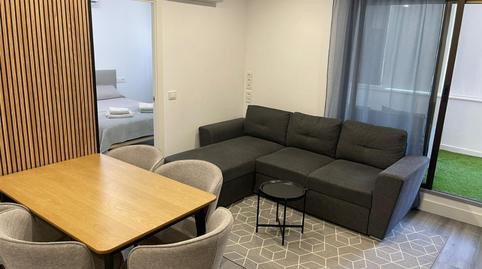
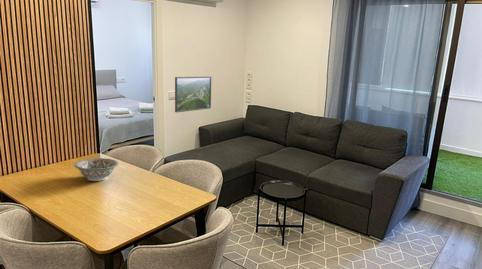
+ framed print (194, 93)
+ decorative bowl (97, 170)
